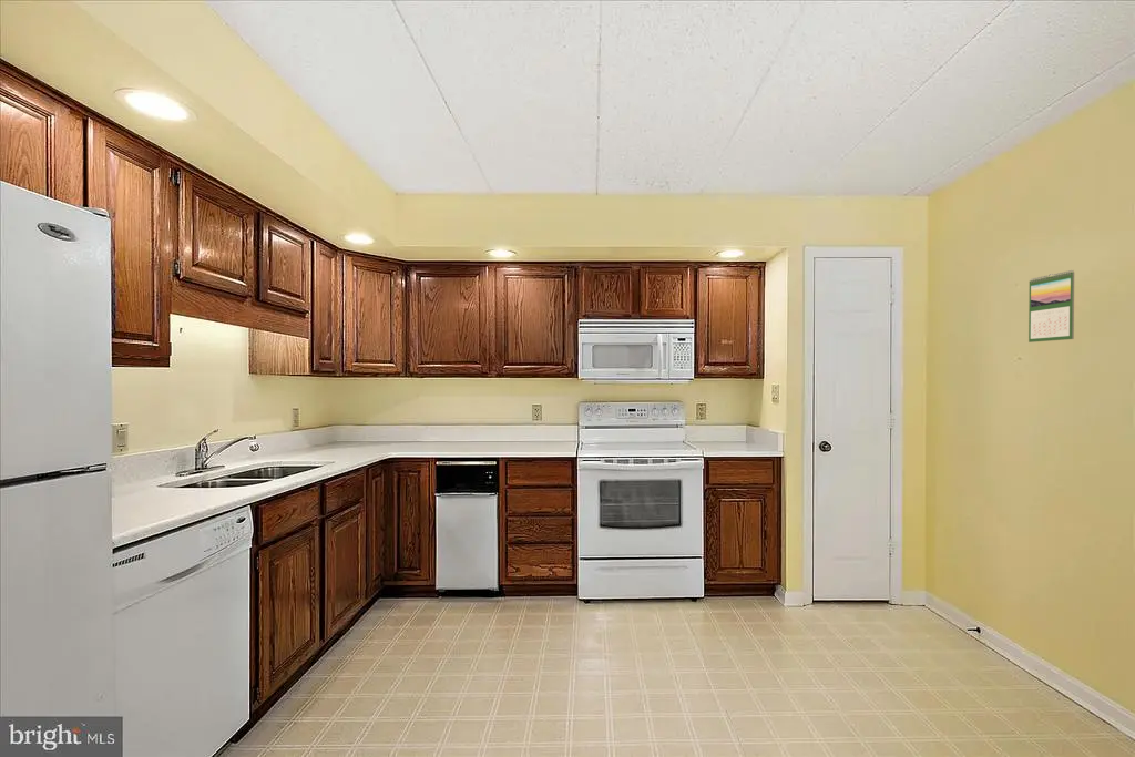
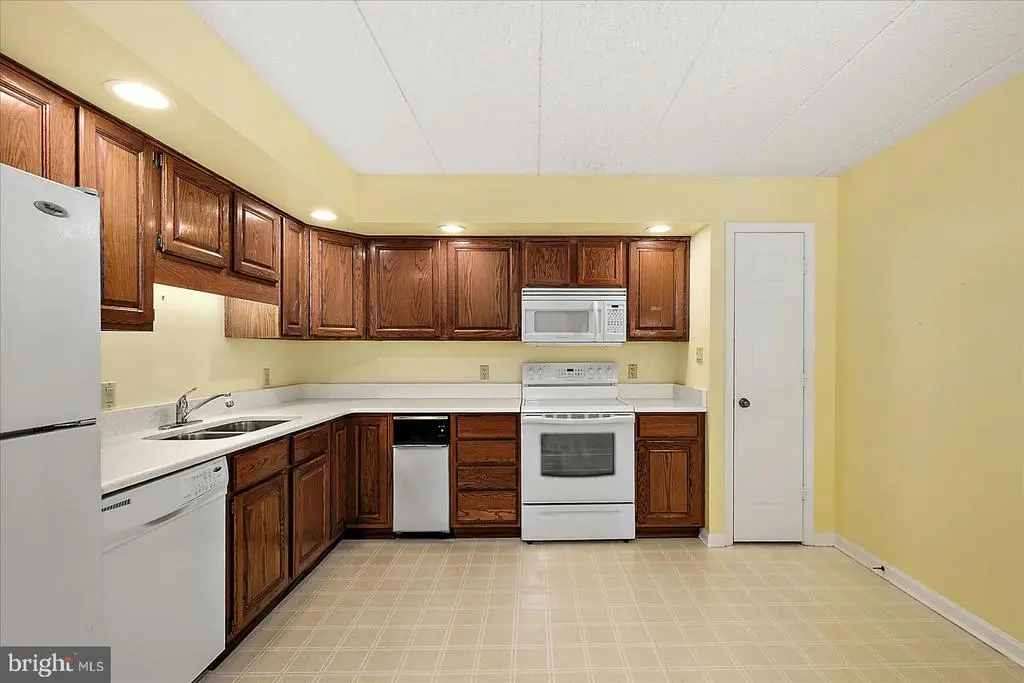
- calendar (1050, 307)
